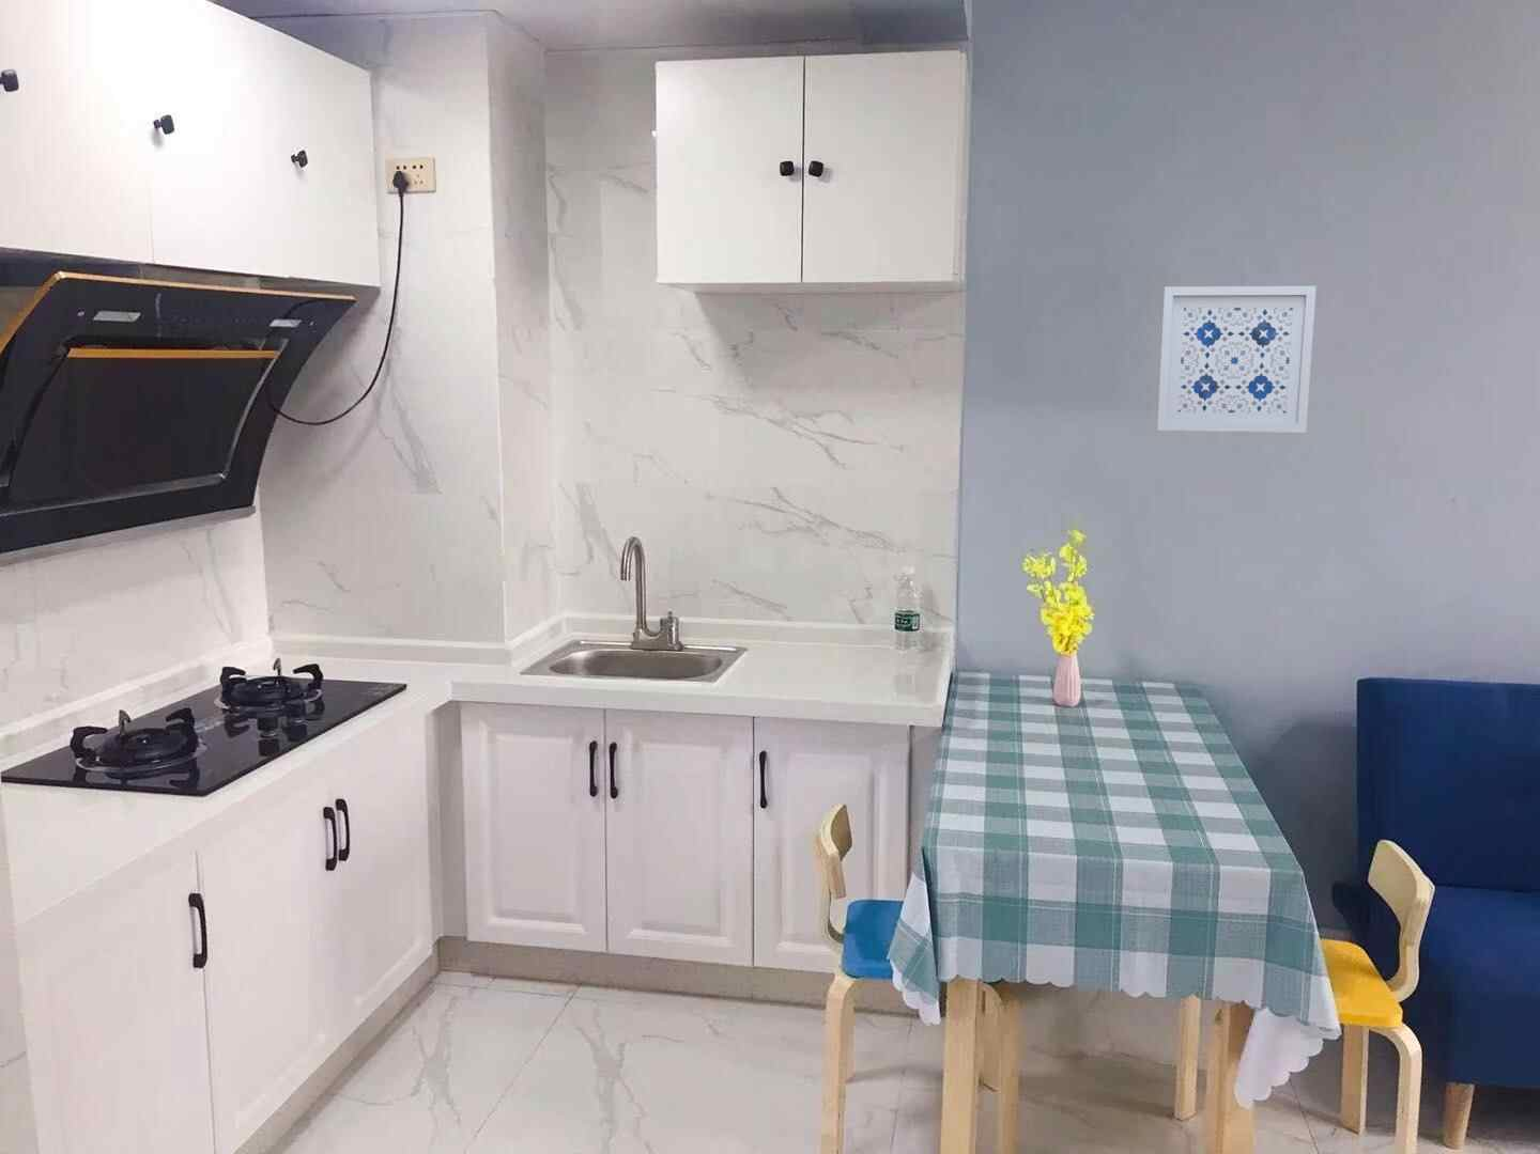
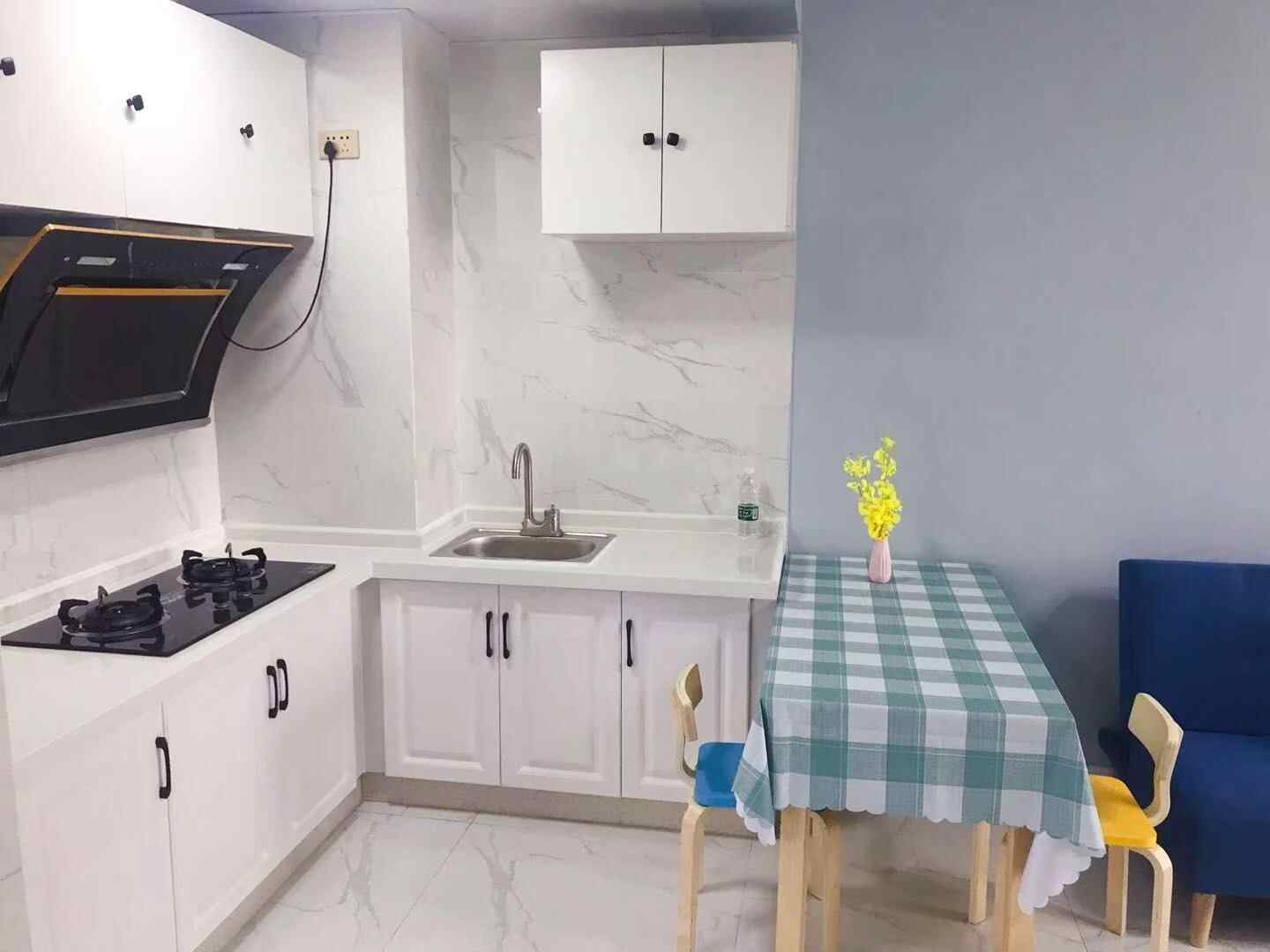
- wall art (1234, 359)
